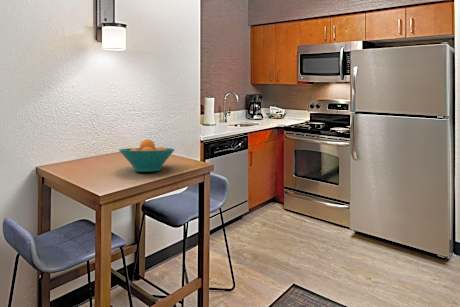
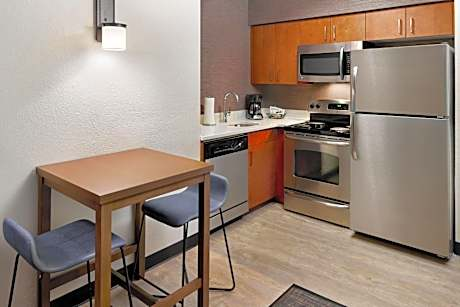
- fruit bowl (147, 155)
